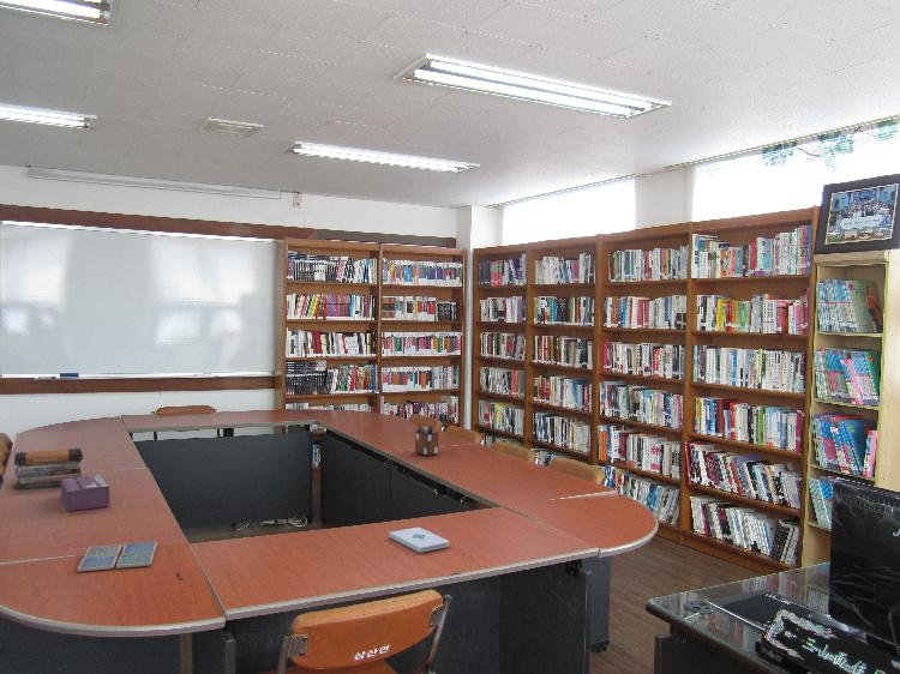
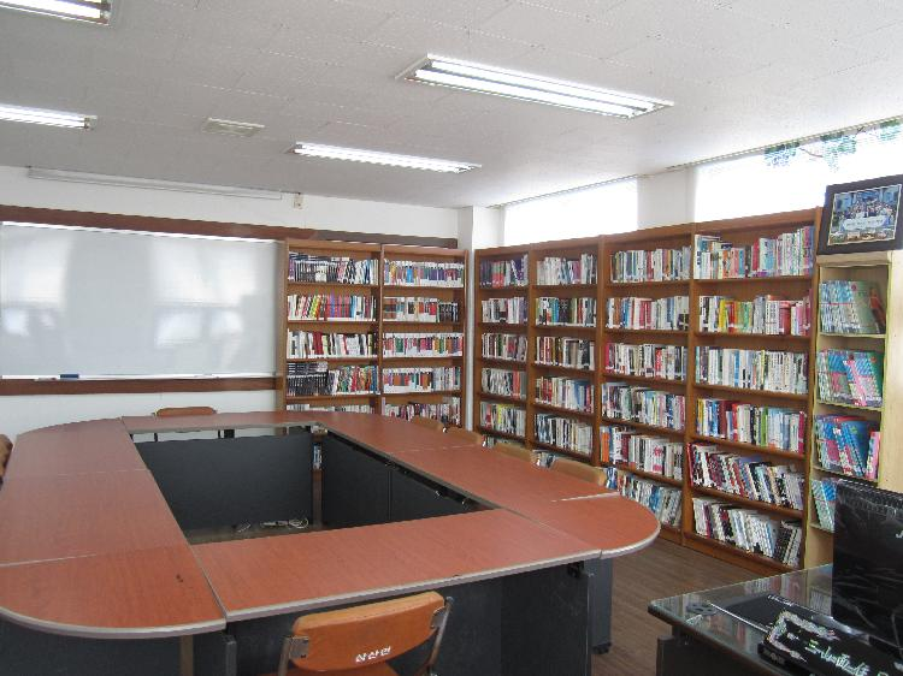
- book stack (48, 468)
- drink coaster (120, 555)
- desk organizer (426, 438)
- tissue box (84, 492)
- notepad (419, 538)
